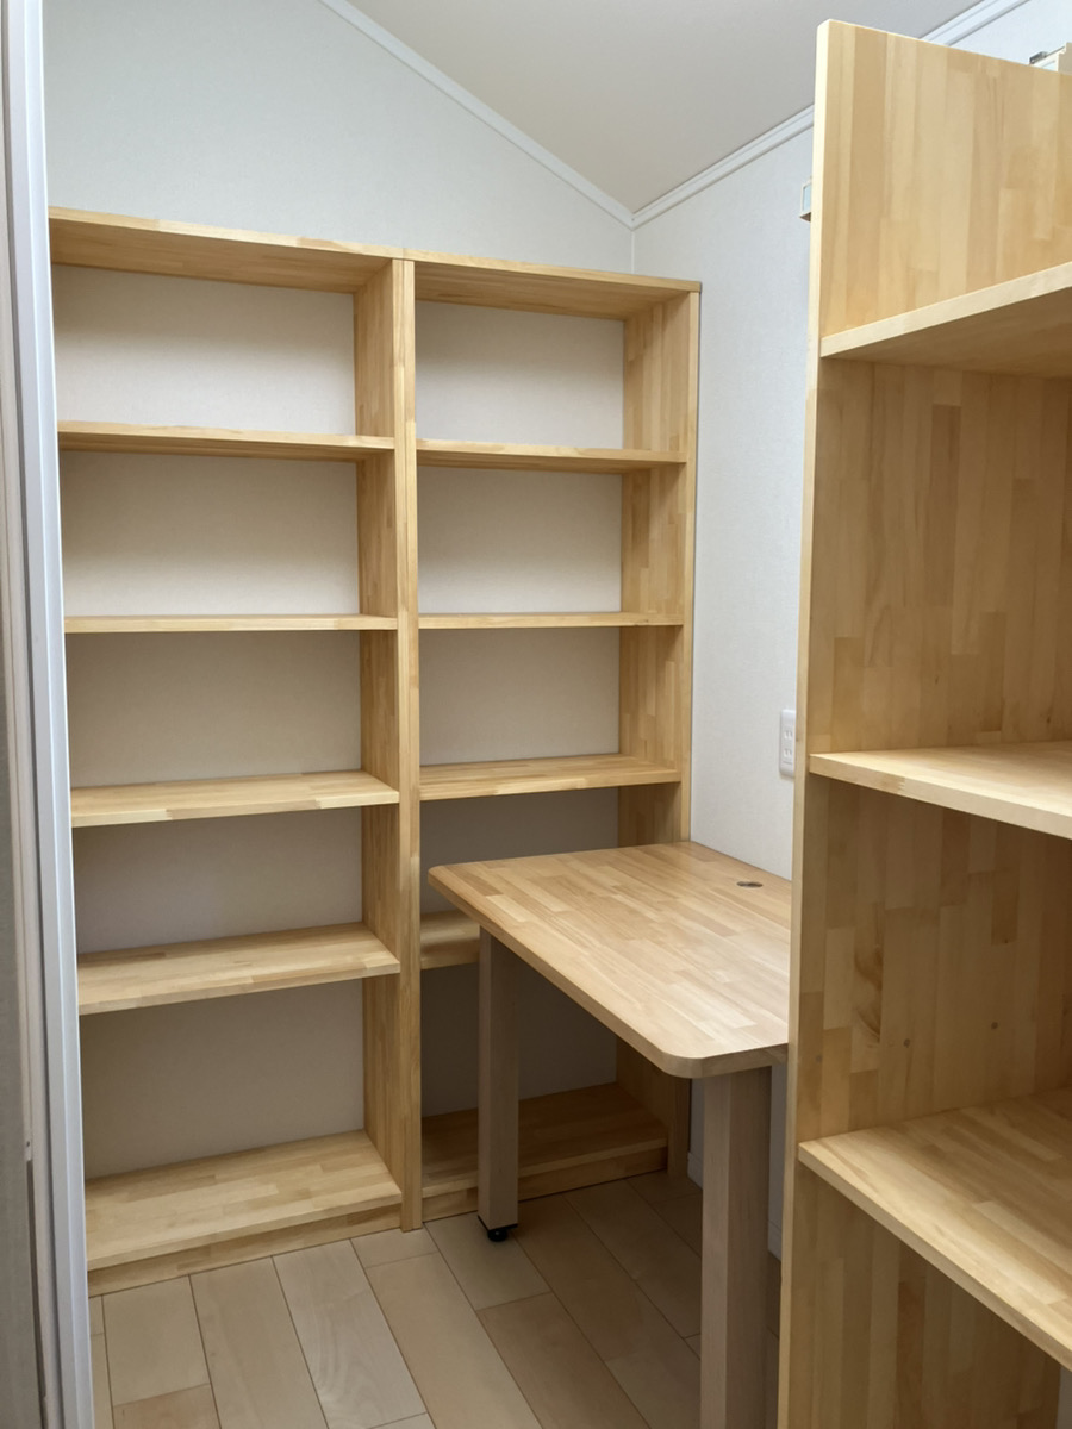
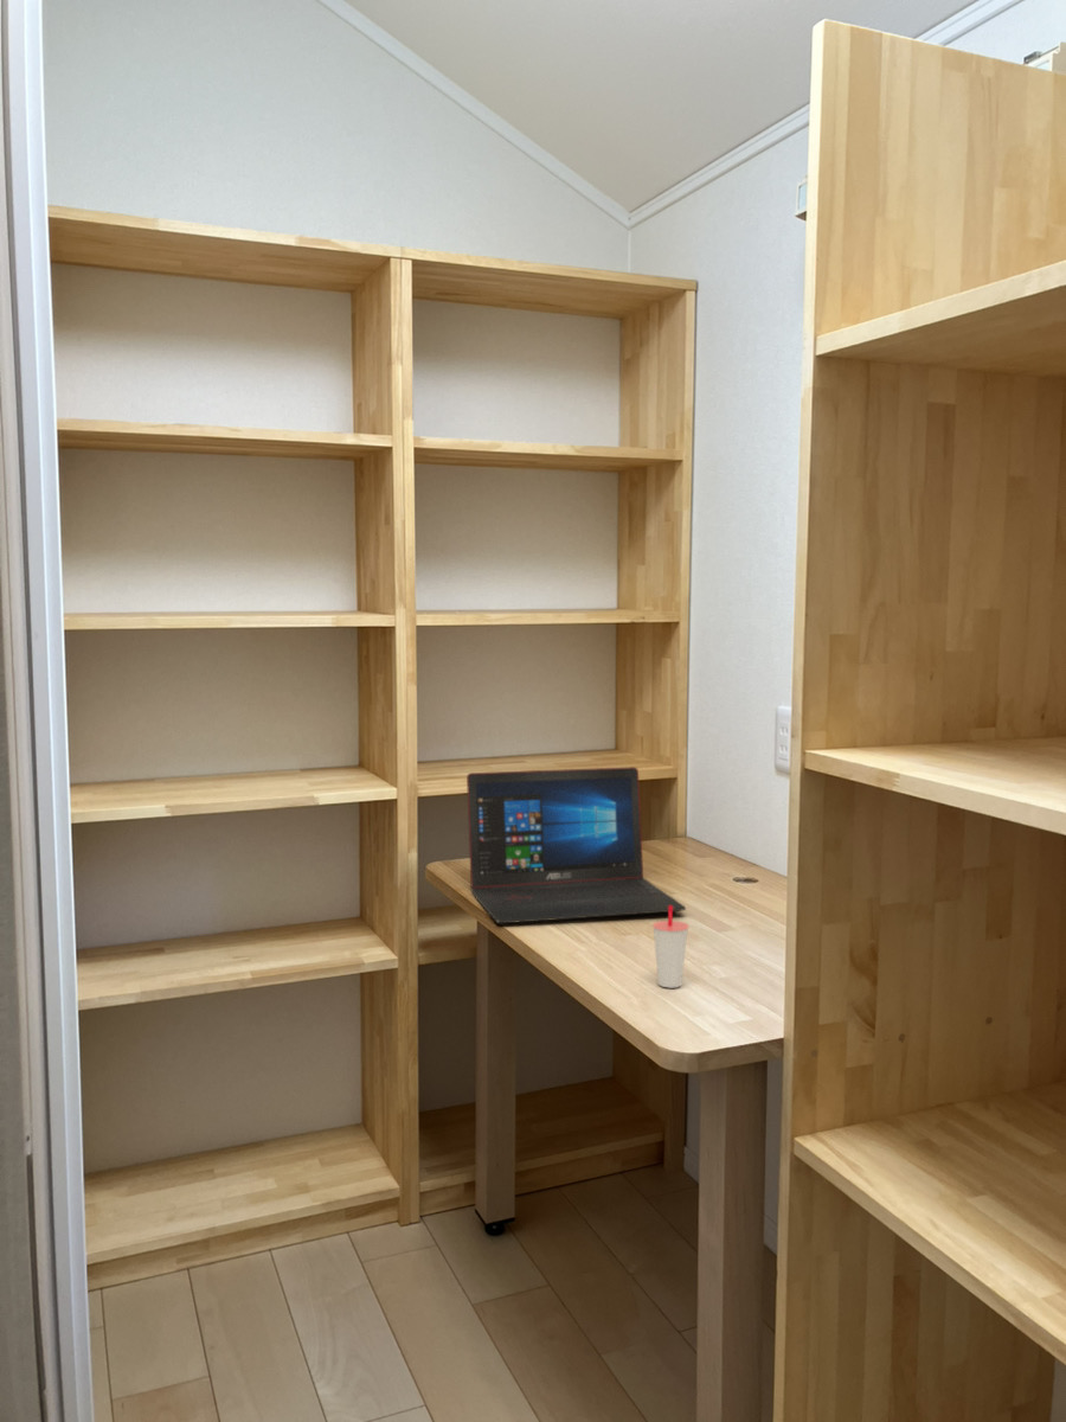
+ laptop (572, 840)
+ cup (669, 944)
